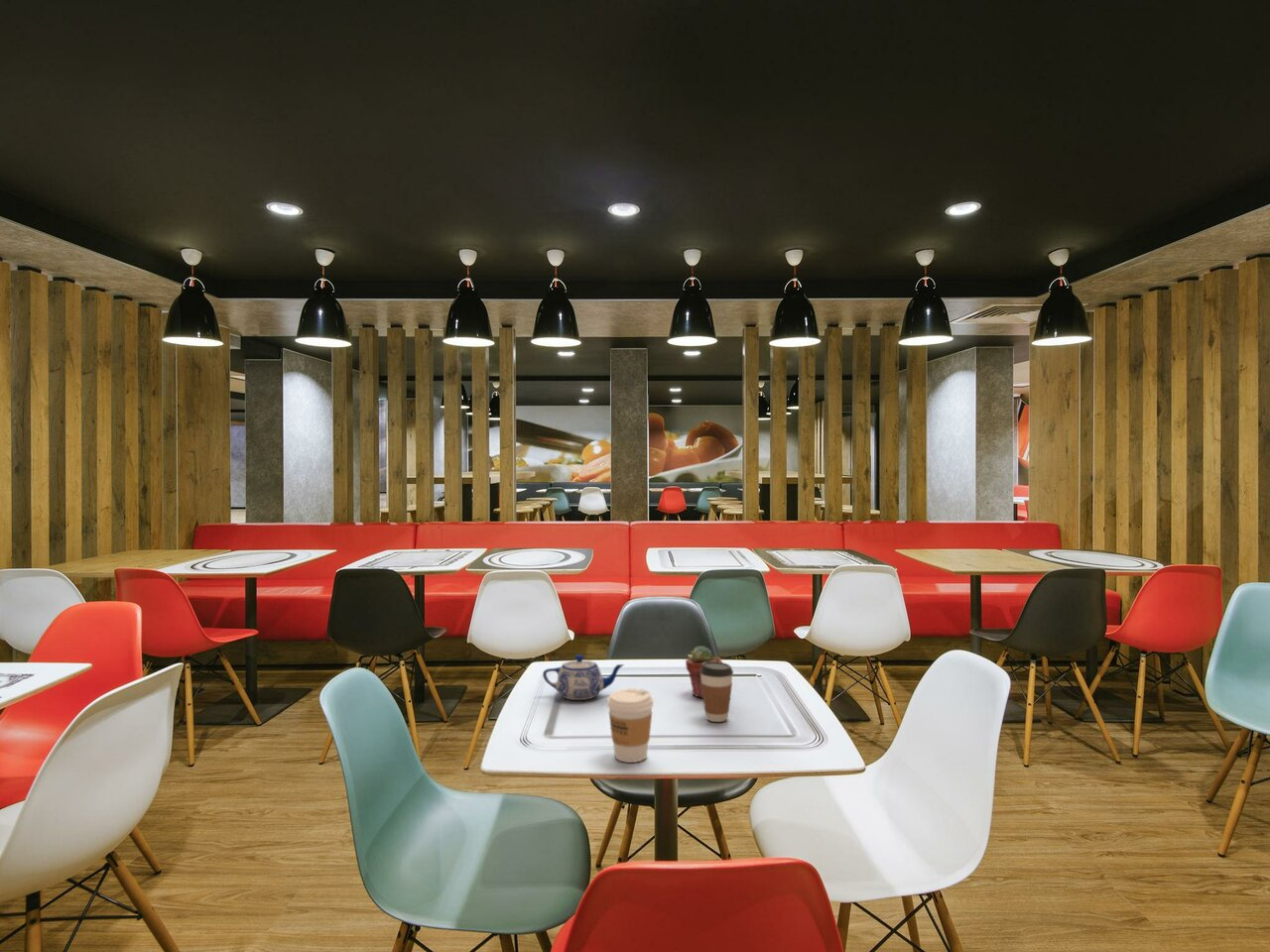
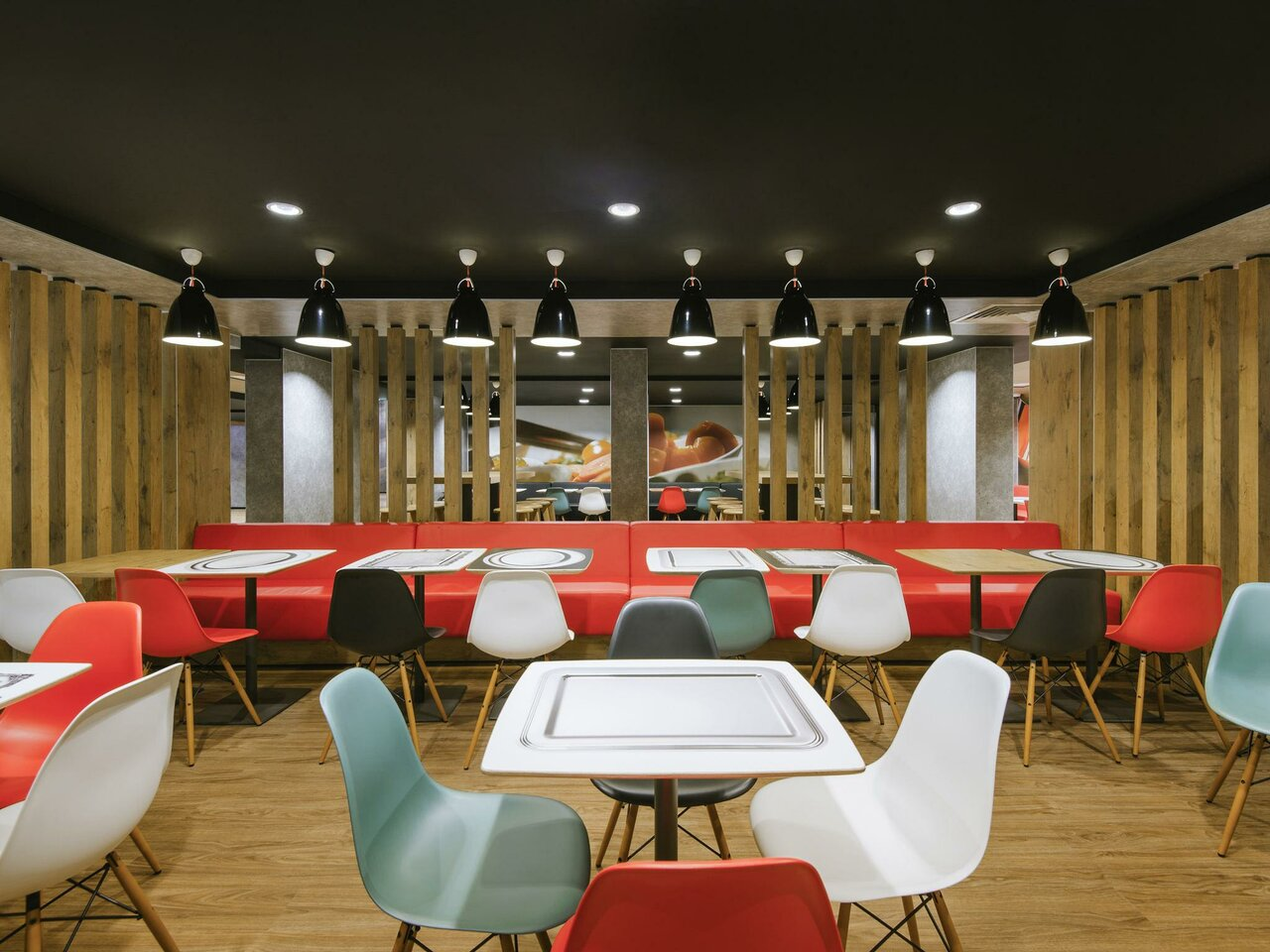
- potted succulent (700, 668)
- coffee cup (630, 724)
- teapot (583, 675)
- coffee cup (716, 691)
